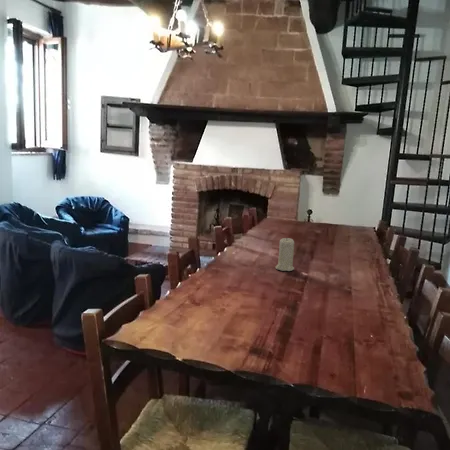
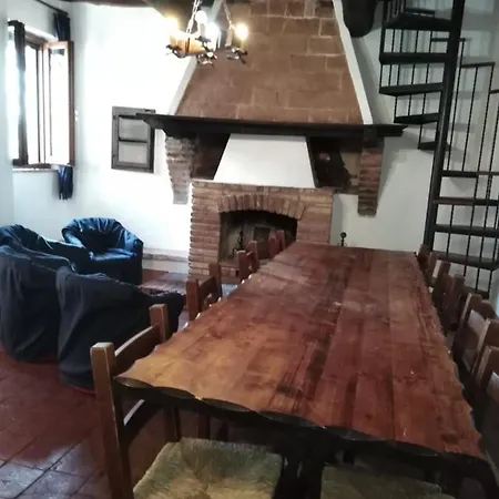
- candle (285, 253)
